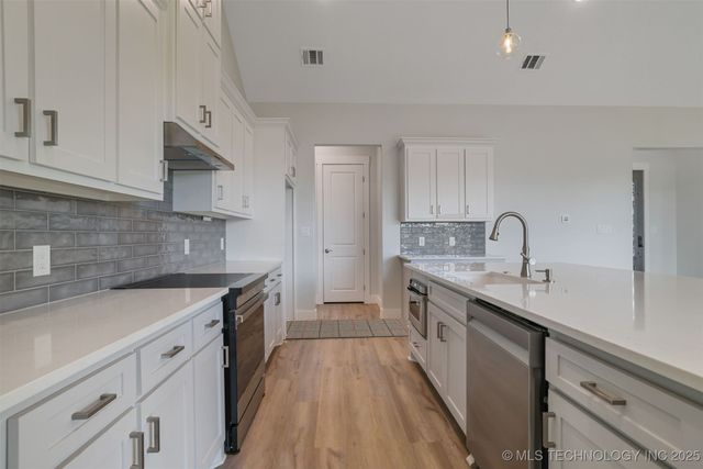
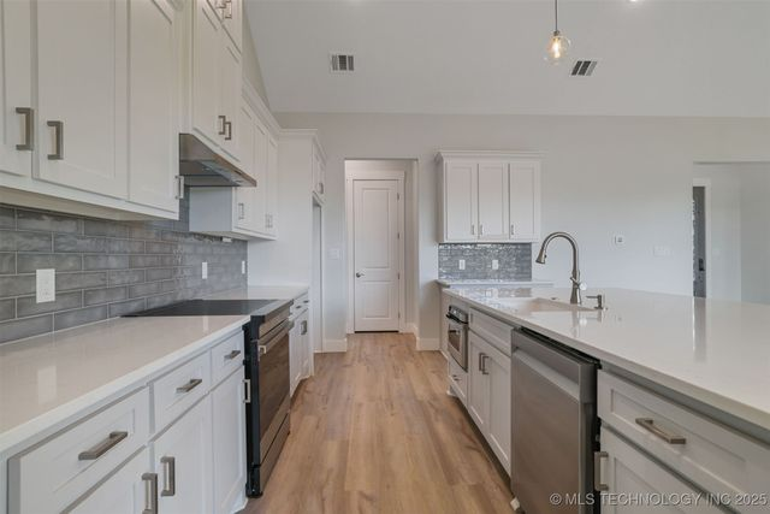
- rug (353, 327)
